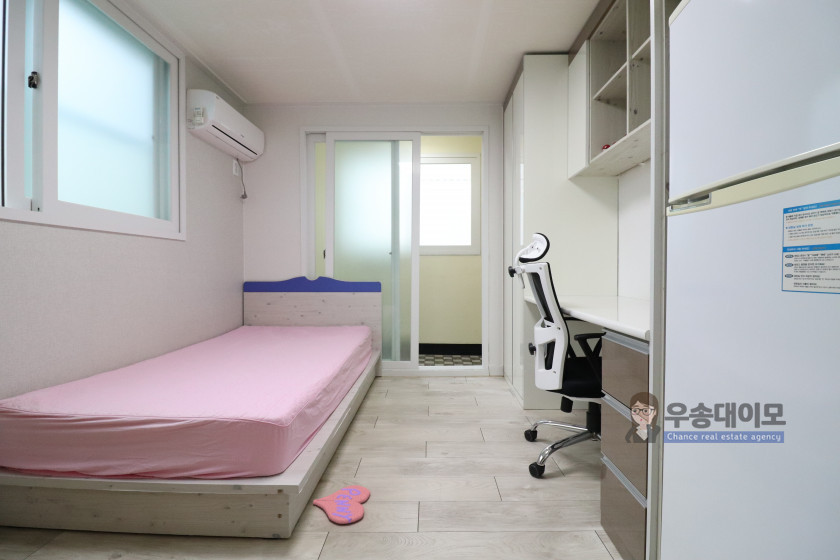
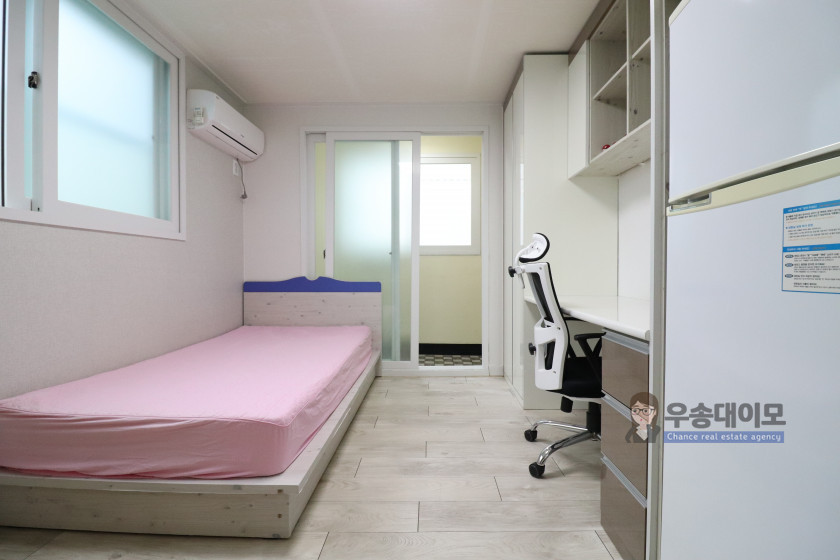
- slippers (339, 502)
